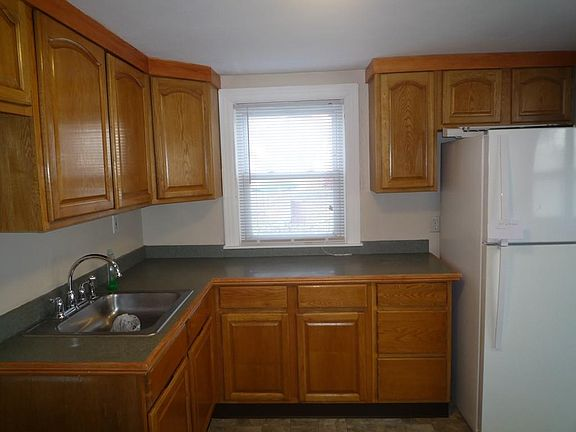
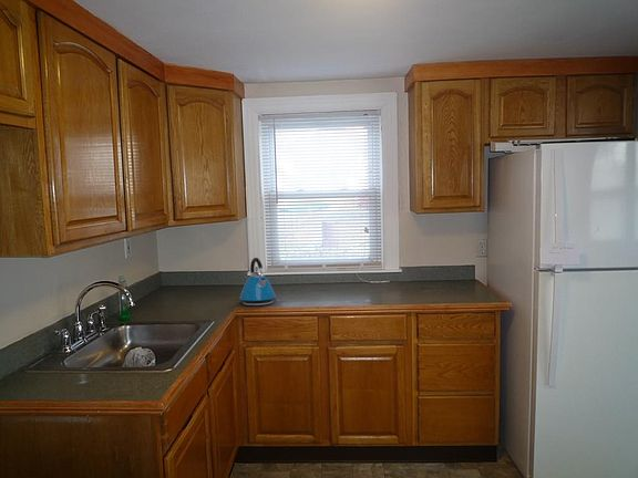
+ kettle (256, 280)
